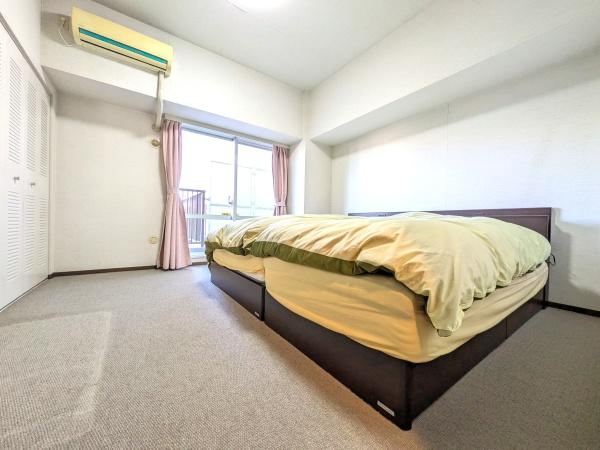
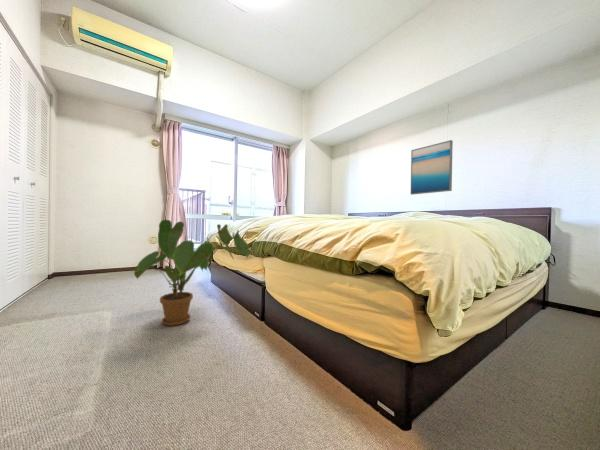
+ house plant (192, 270)
+ wall art (430, 169)
